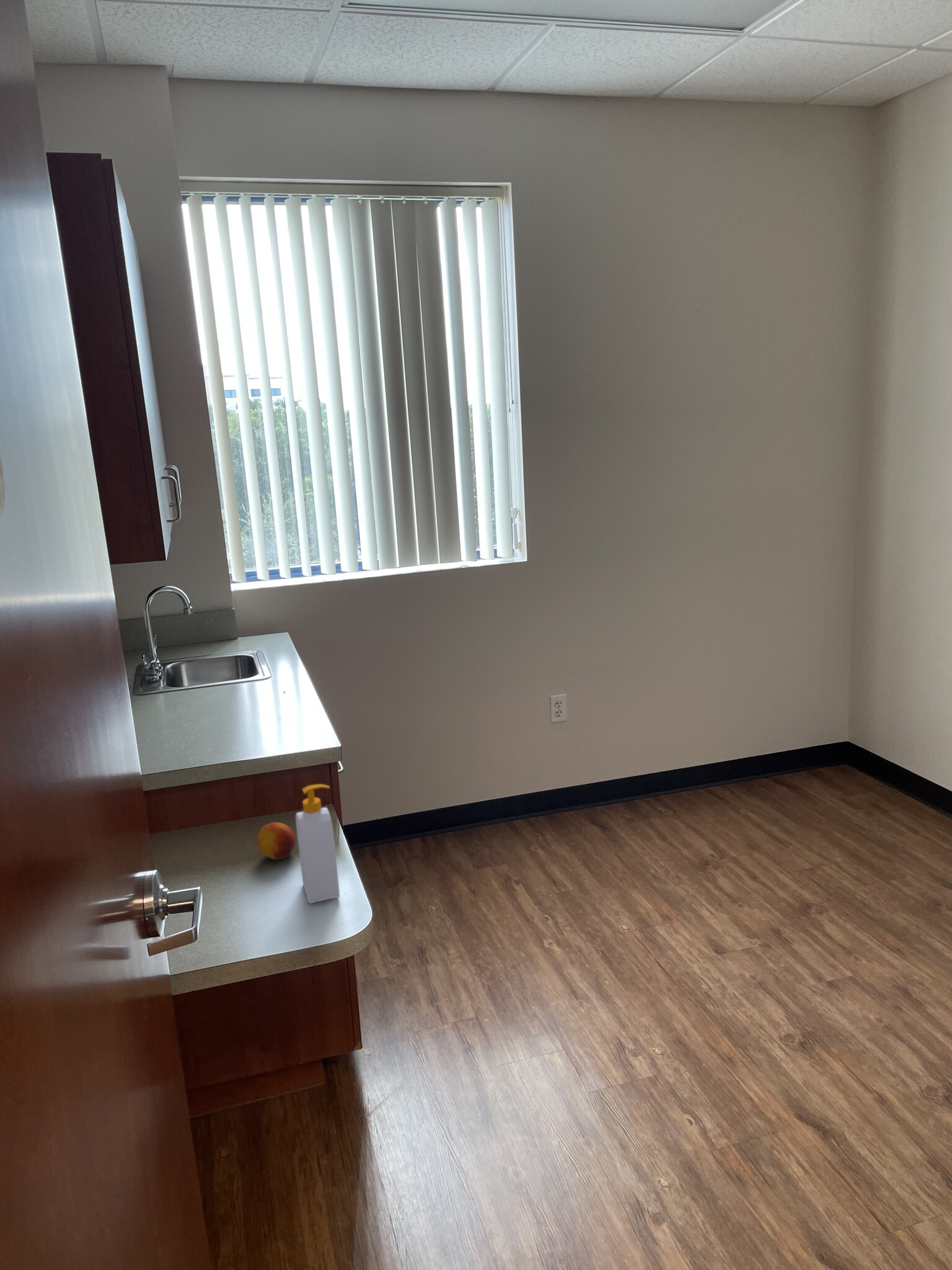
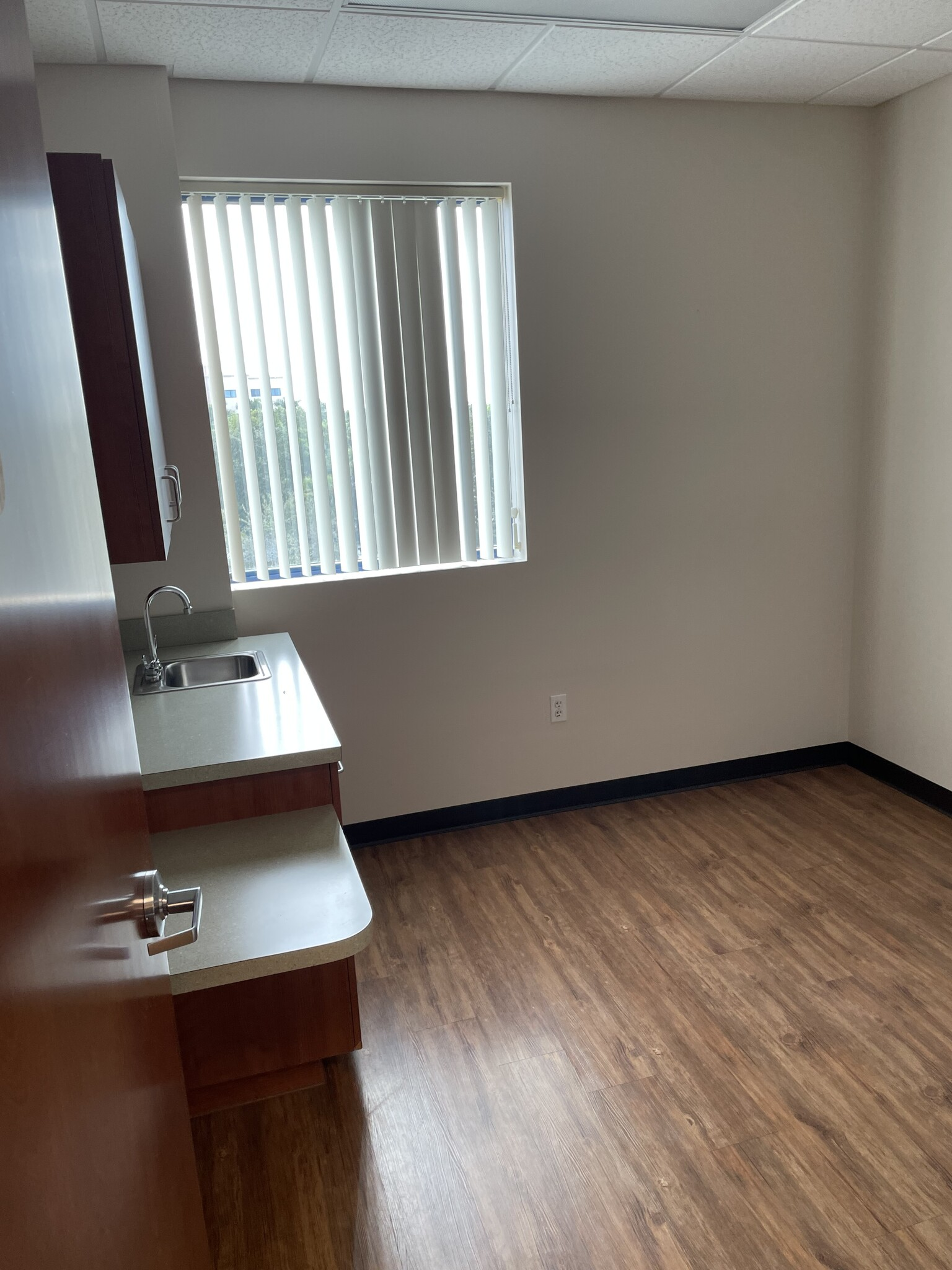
- fruit (276, 840)
- soap bottle (317, 839)
